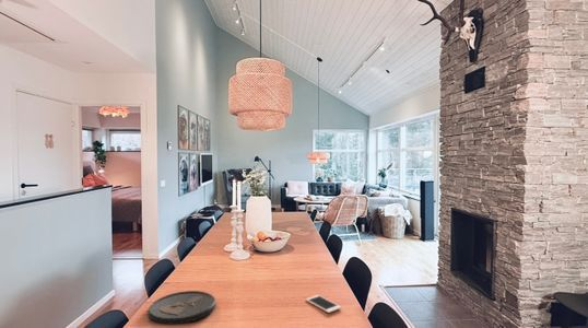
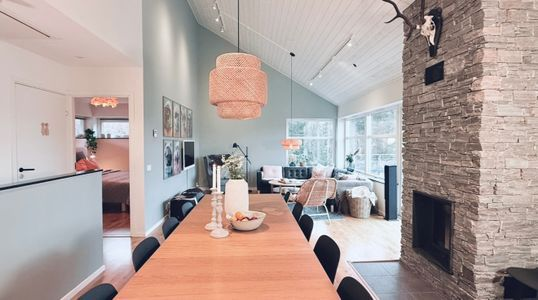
- cell phone (322, 303)
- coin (183, 305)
